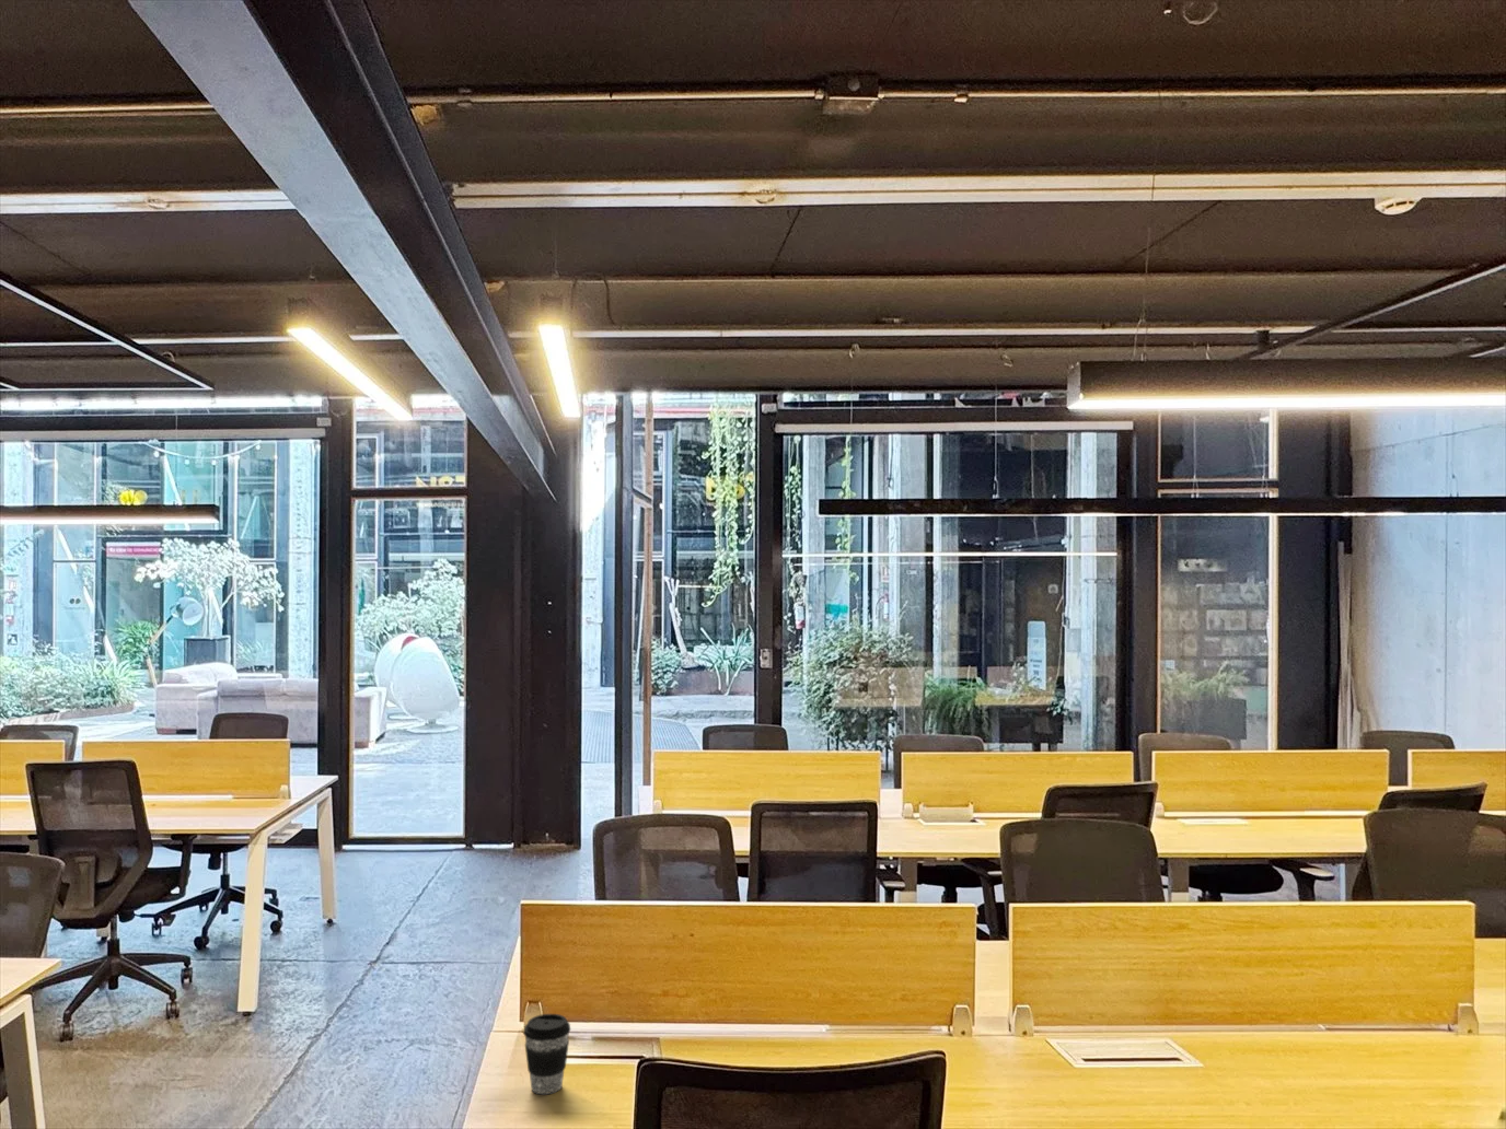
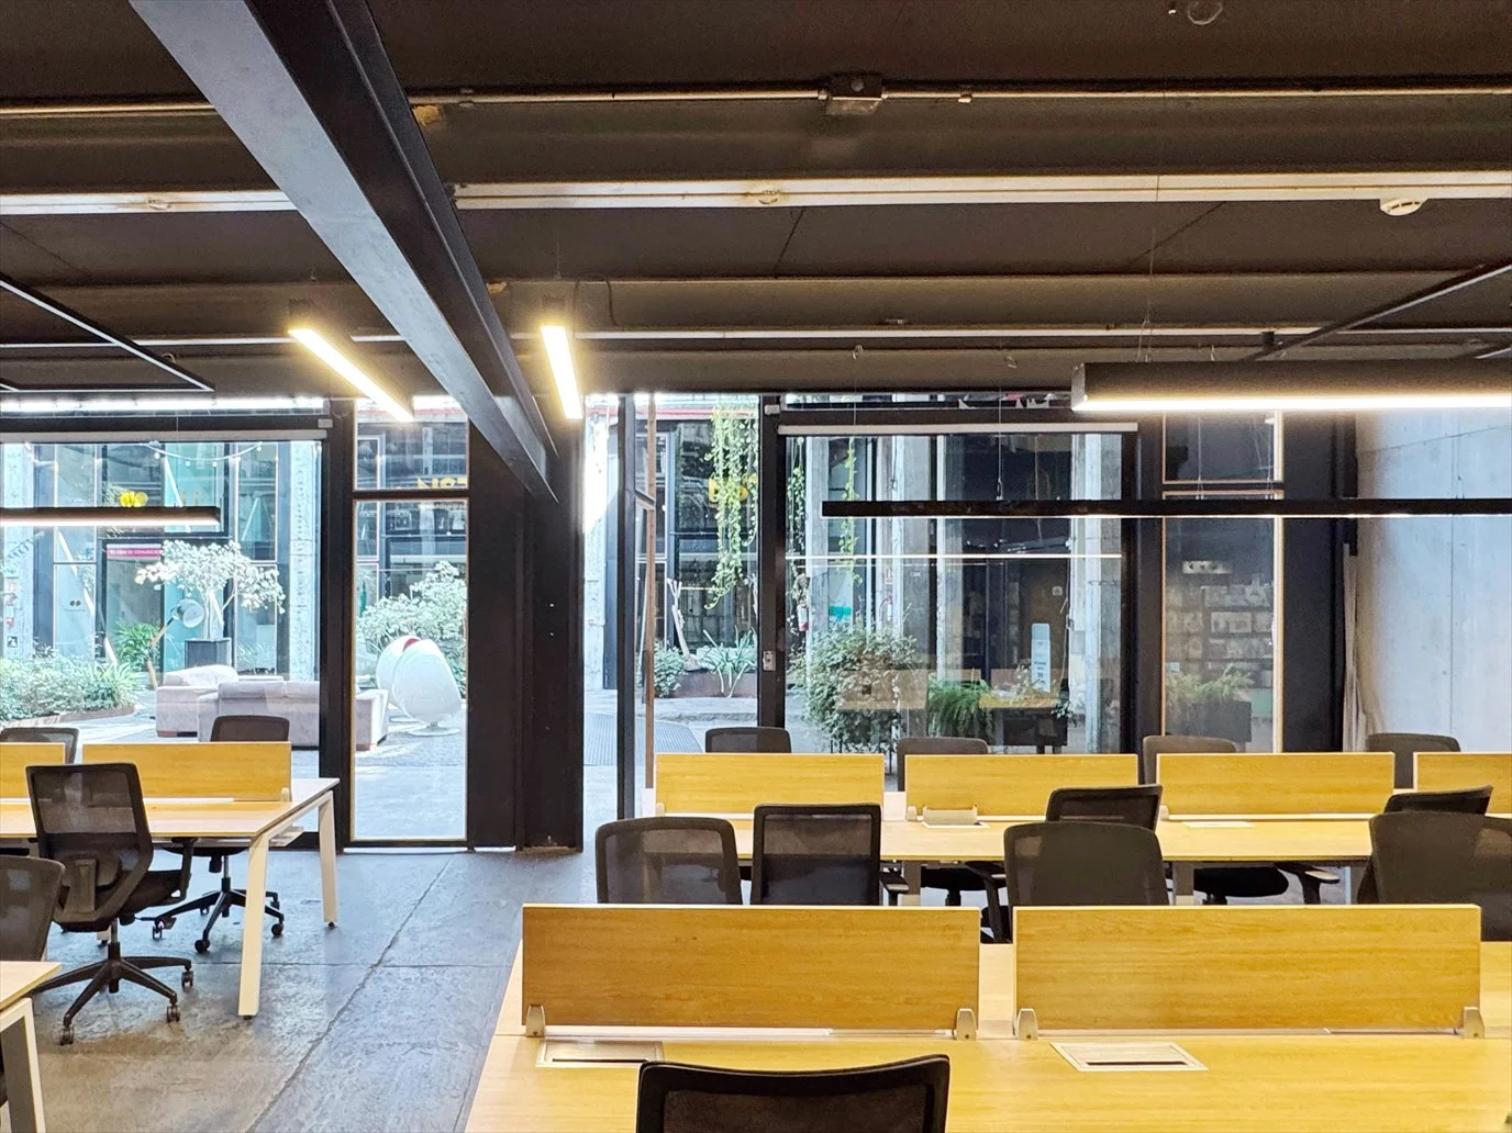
- coffee cup (547, 1053)
